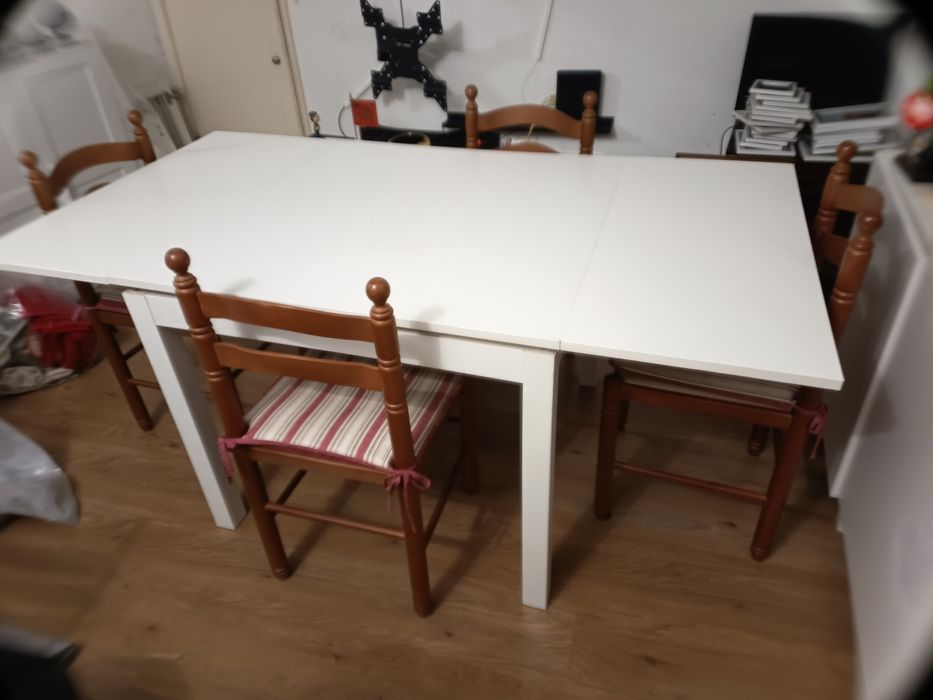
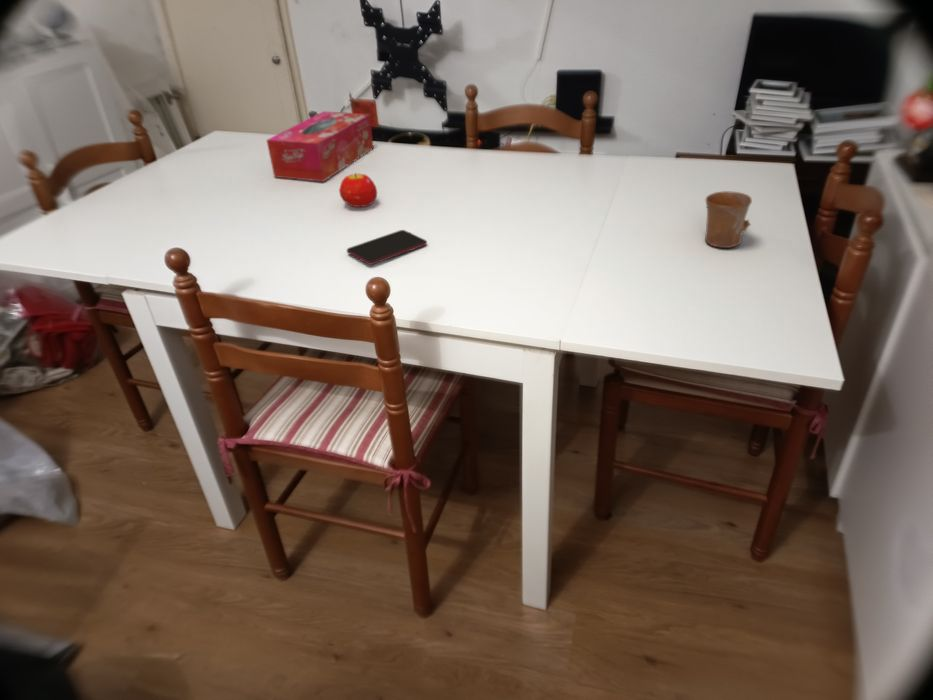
+ mug (727, 217)
+ tissue box (323, 144)
+ fruit (358, 188)
+ smartphone (387, 246)
